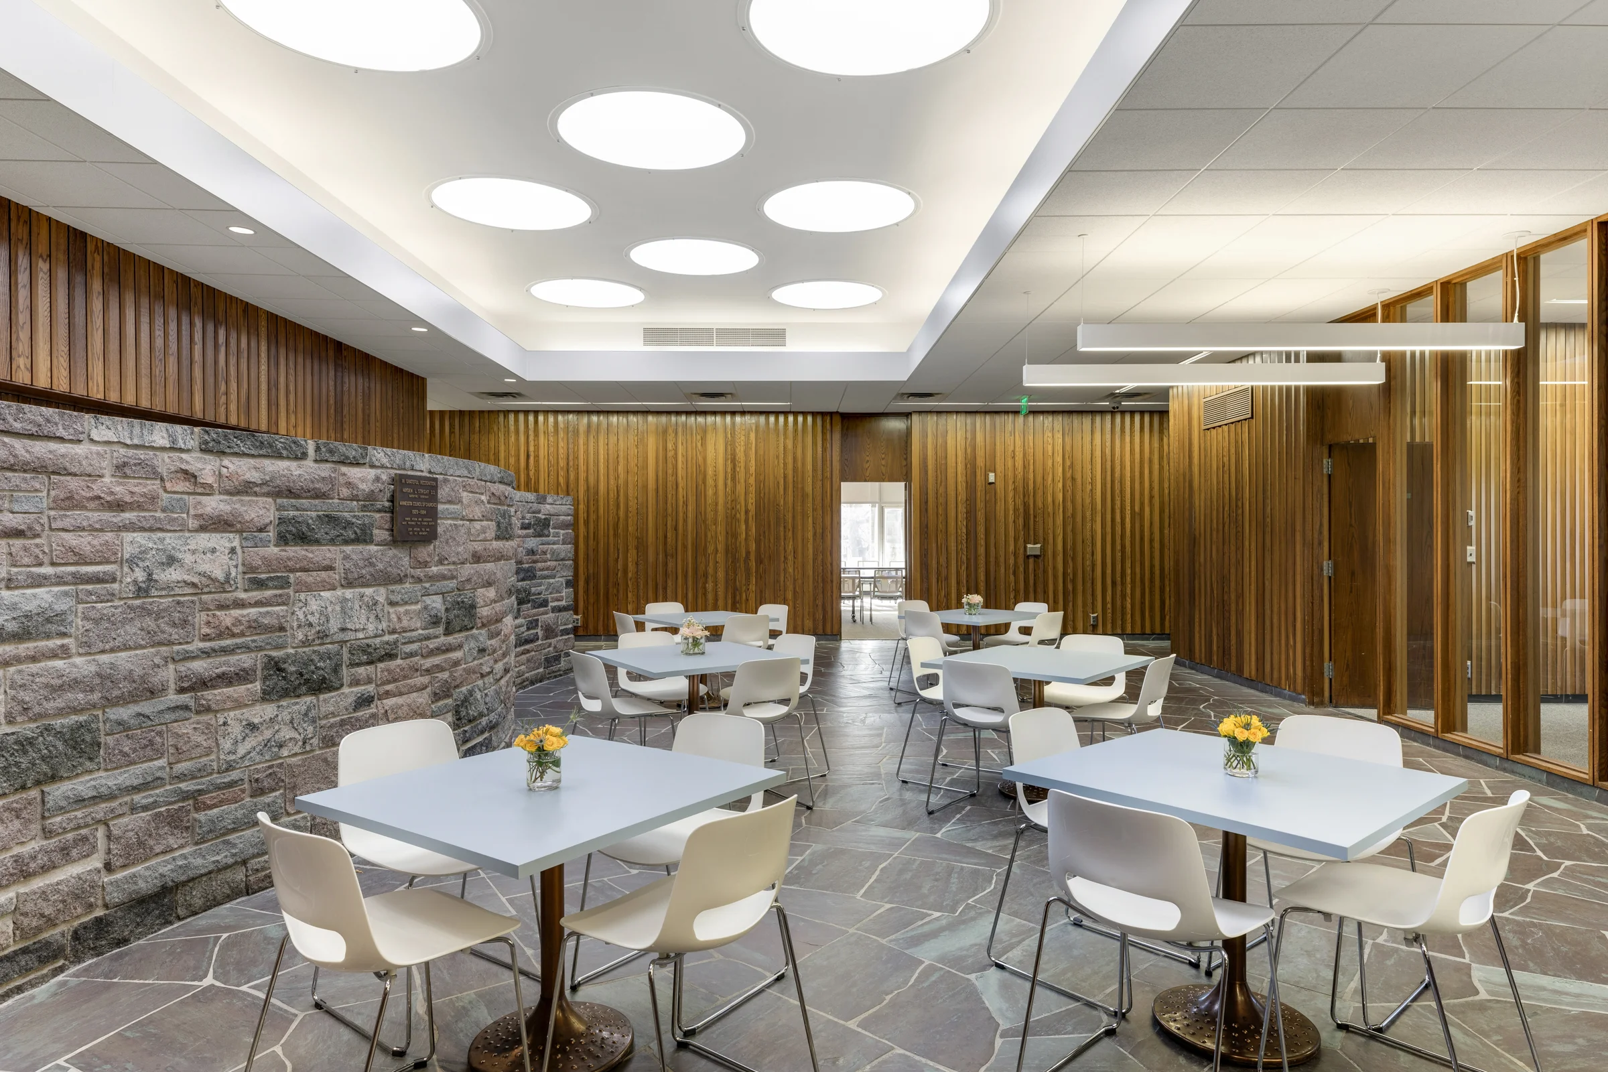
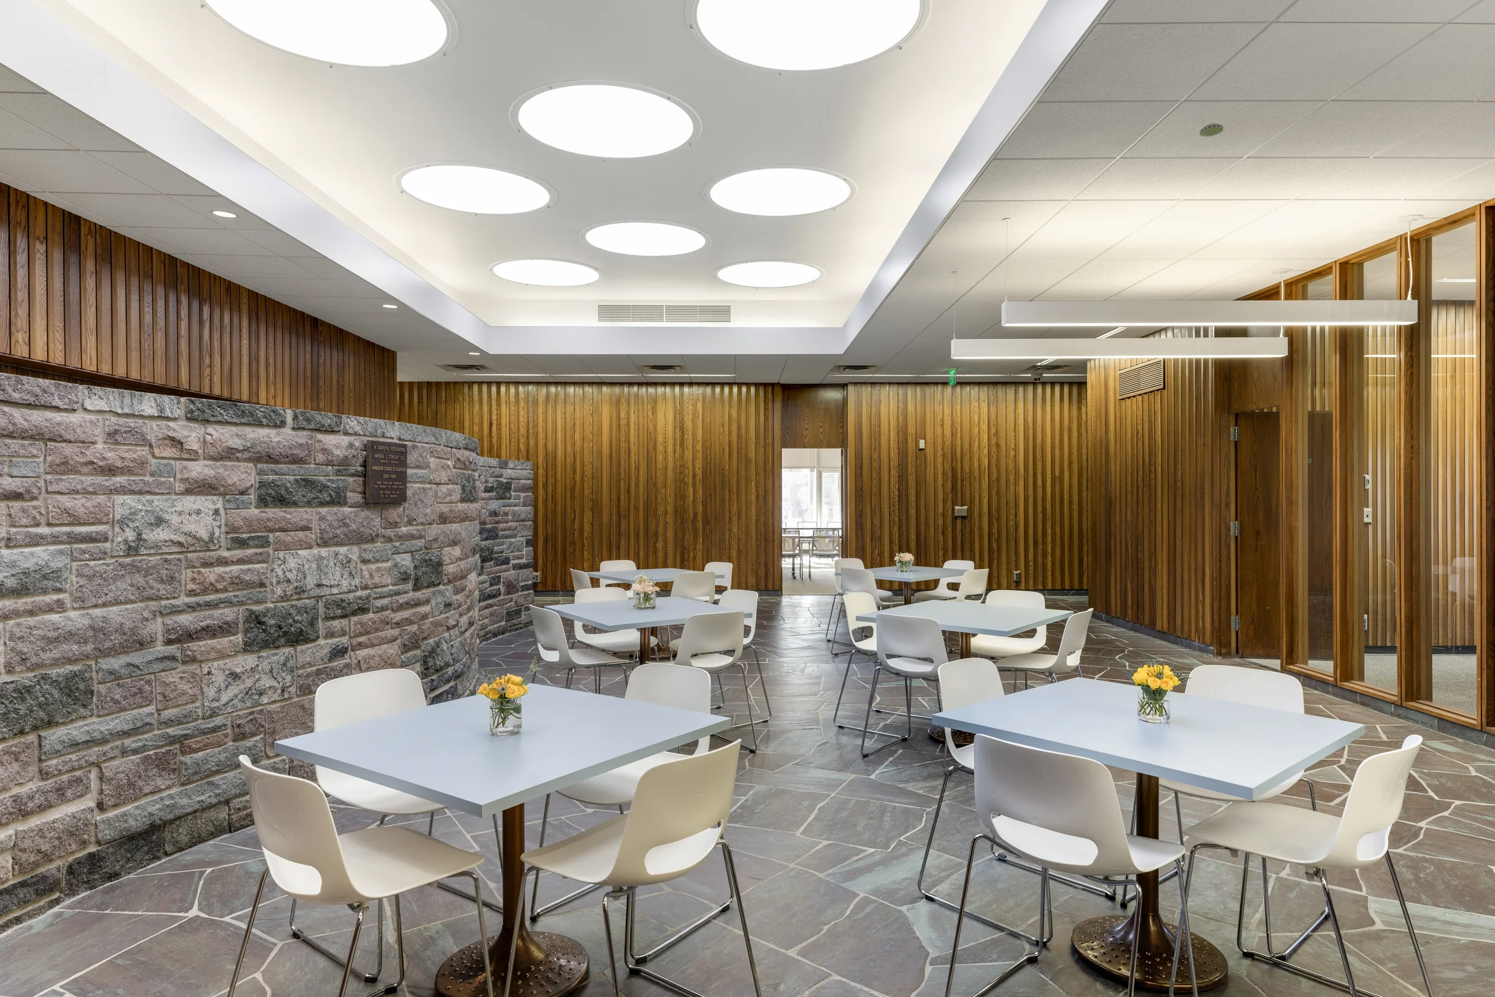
+ smoke detector (1211, 129)
